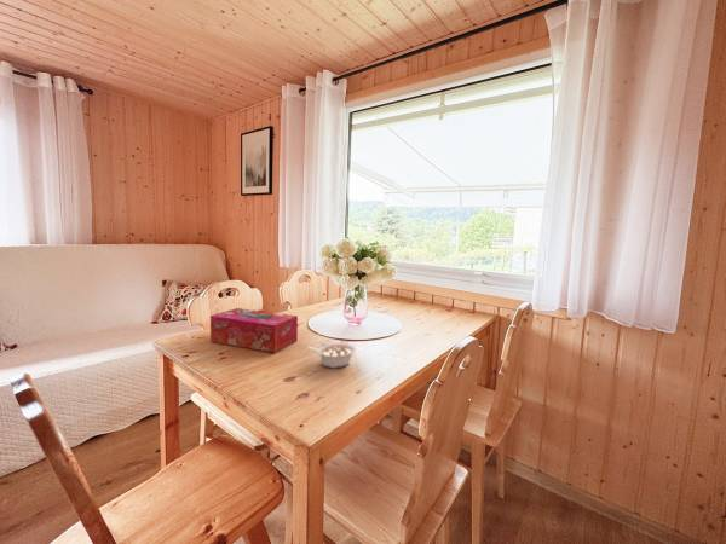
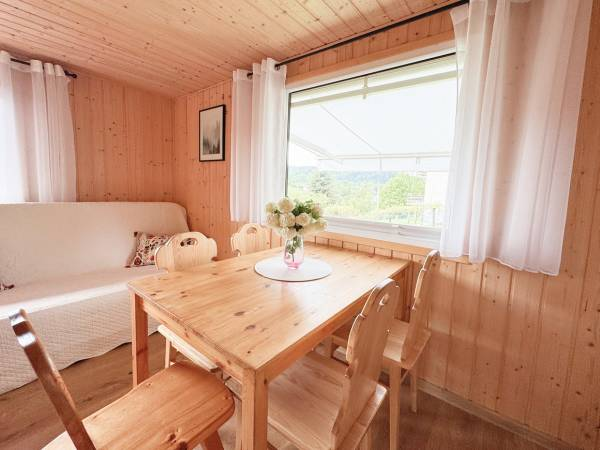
- legume (334, 354)
- tissue box (254, 328)
